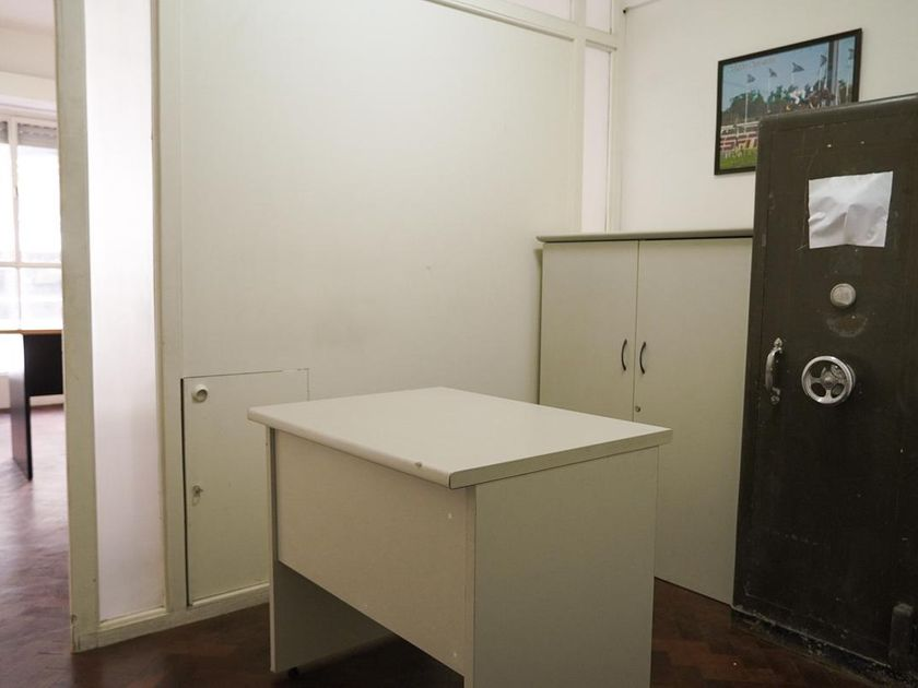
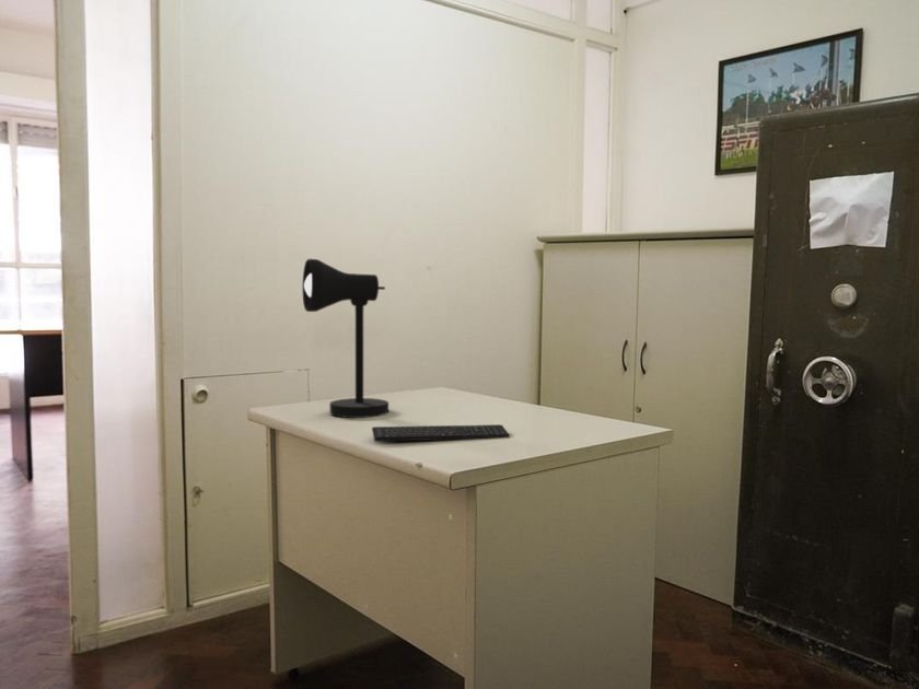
+ keyboard (440, 432)
+ desk lamp (356, 337)
